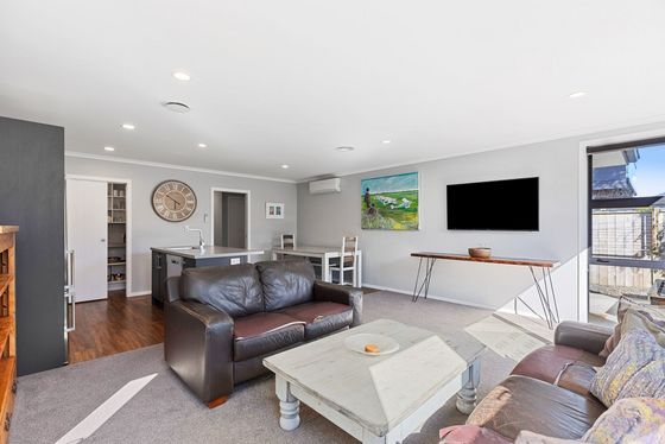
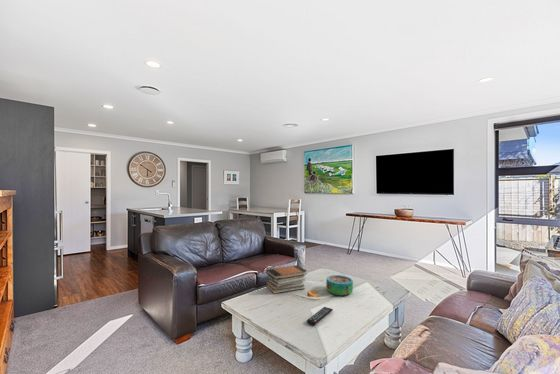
+ book stack (286, 278)
+ remote control (320, 315)
+ decorative bowl (339, 285)
